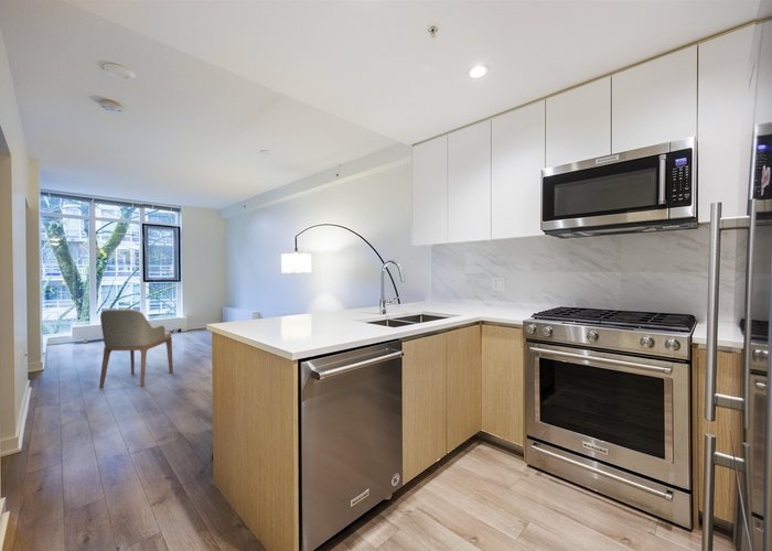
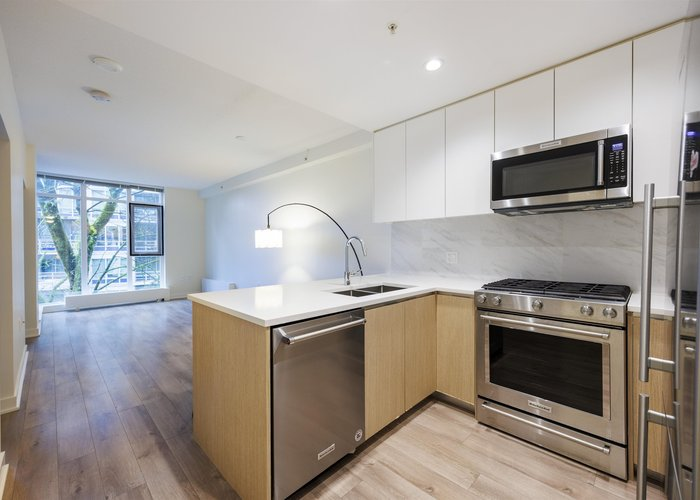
- armchair (137, 343)
